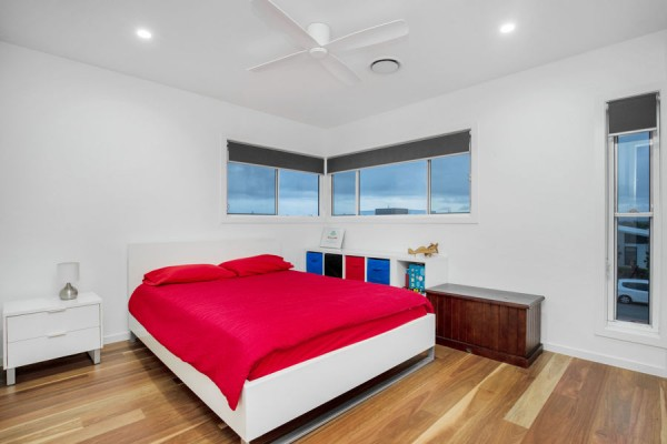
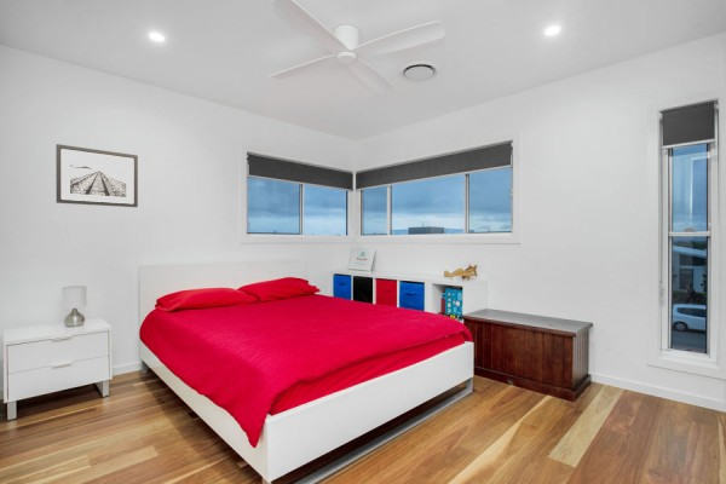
+ wall art (99, 177)
